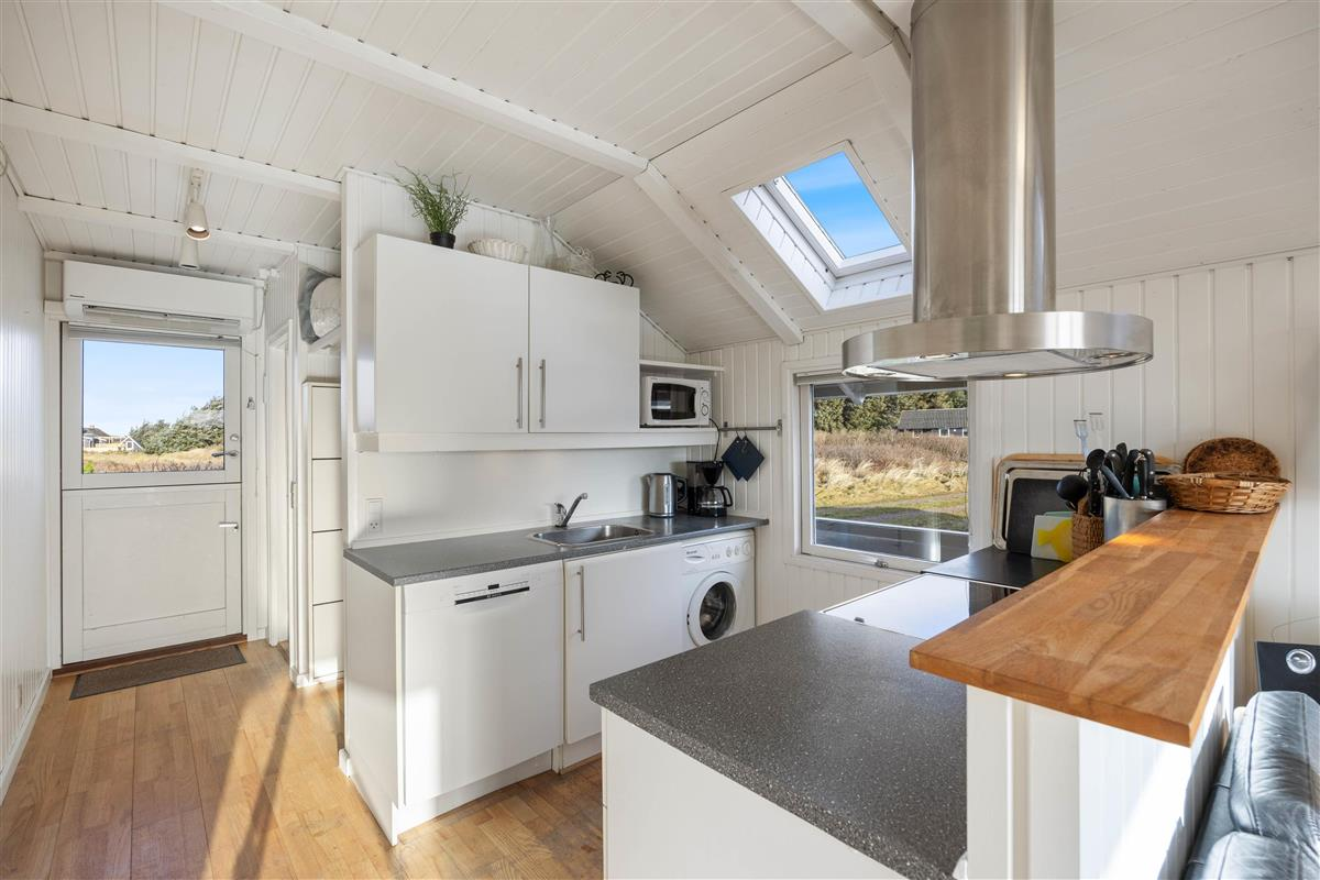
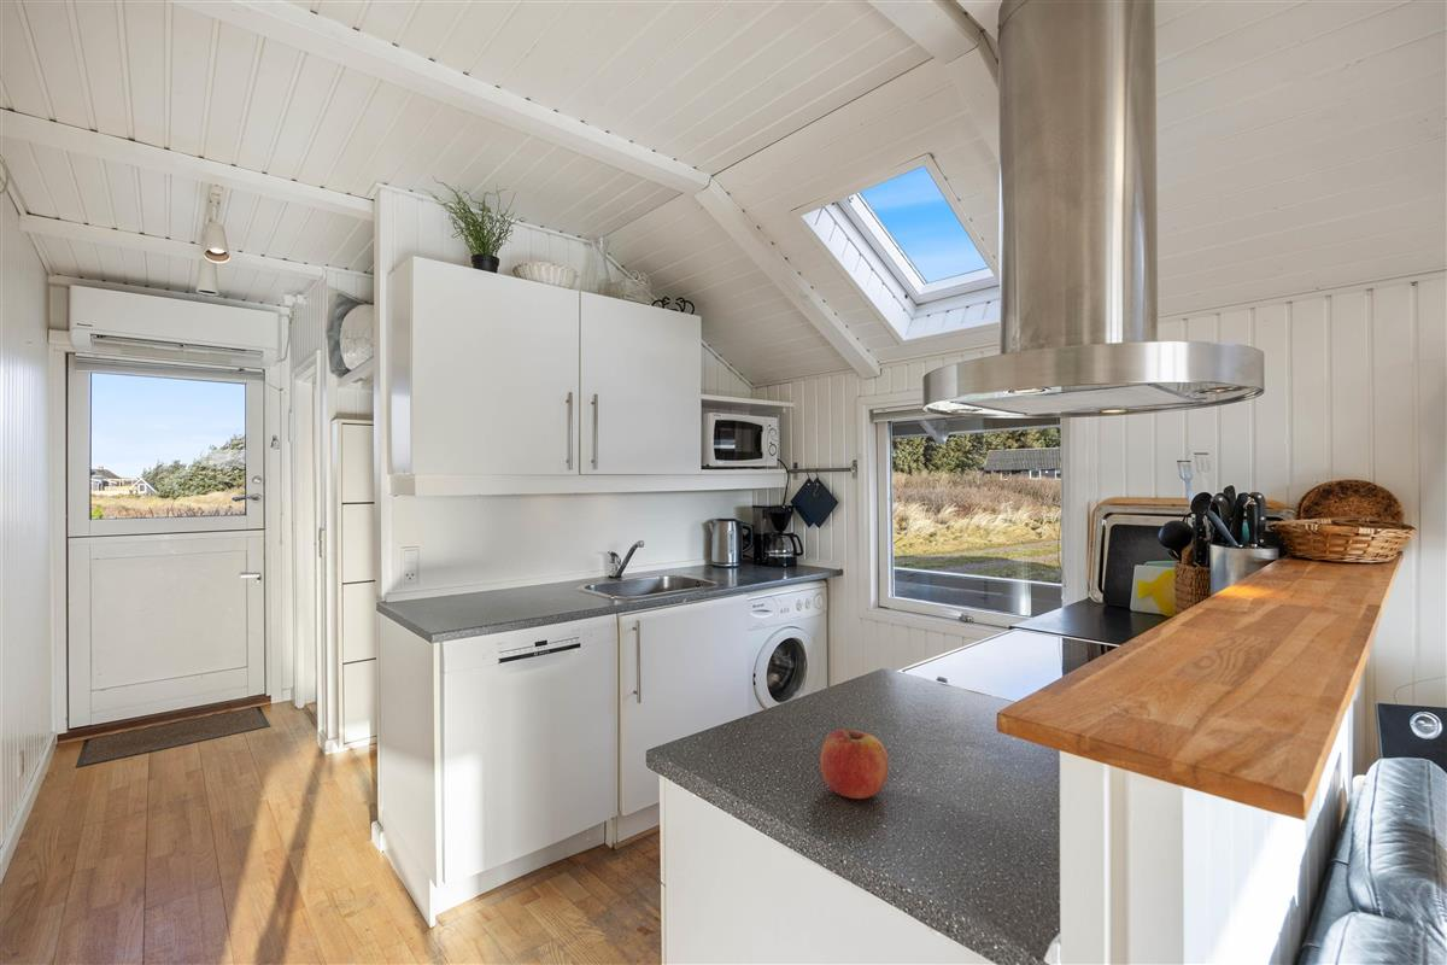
+ fruit (854, 759)
